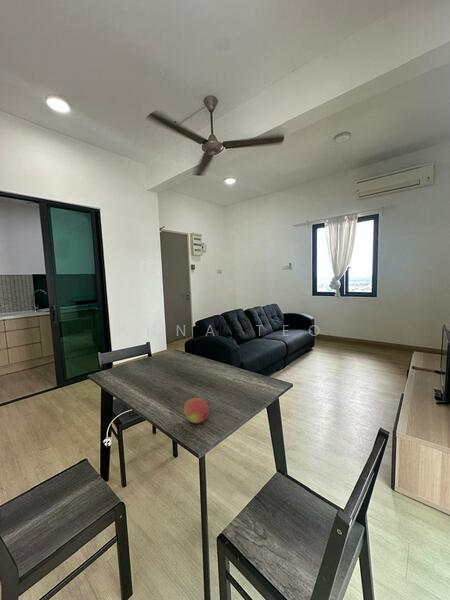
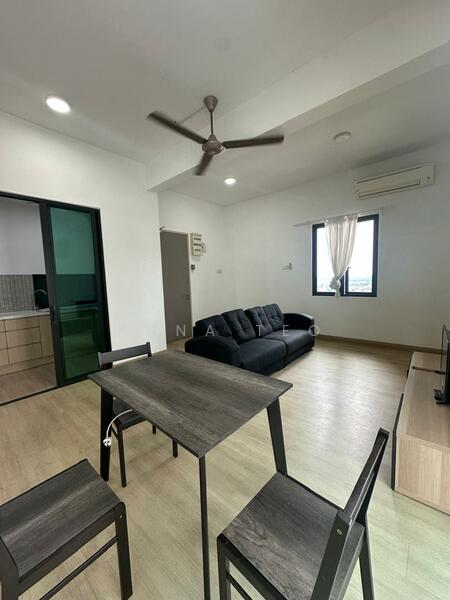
- fruit (195, 410)
